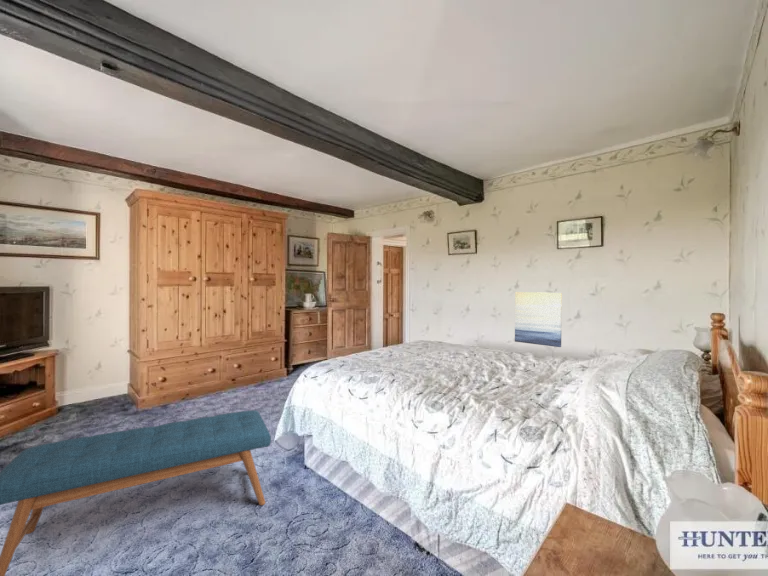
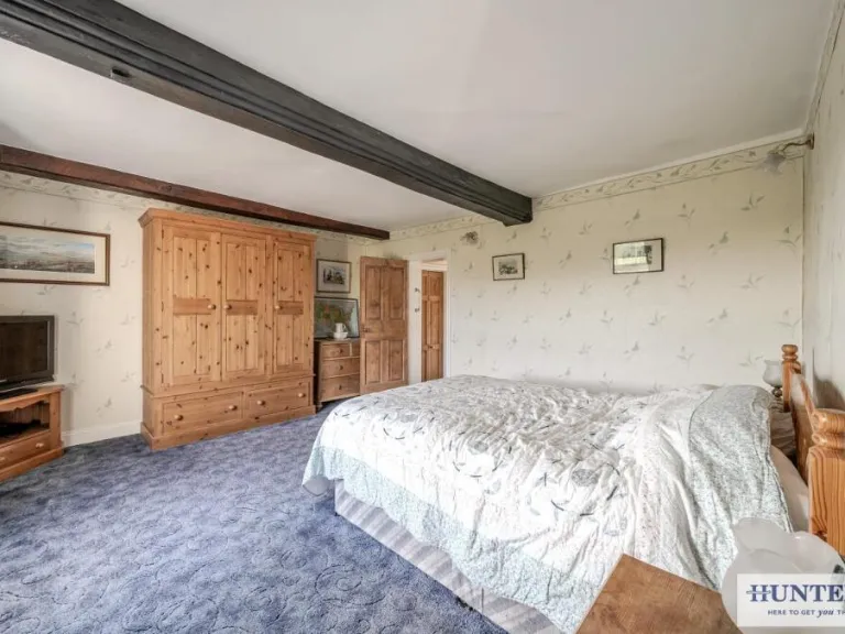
- wall art (537, 318)
- bench (153, 475)
